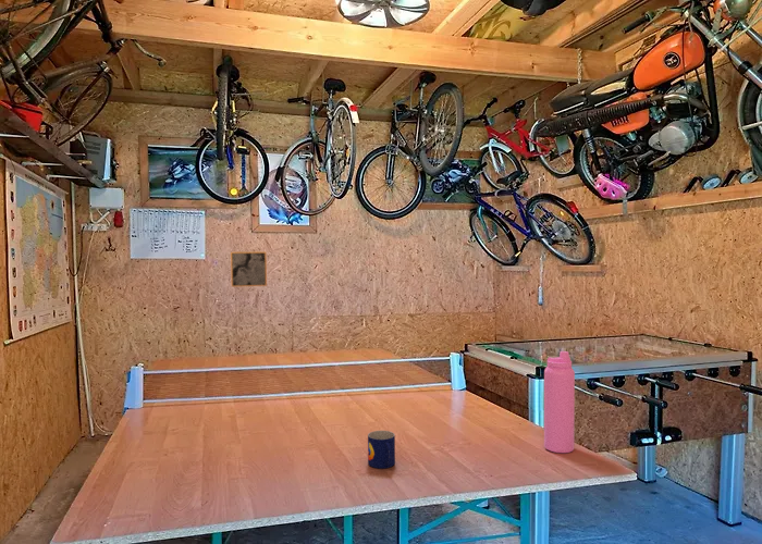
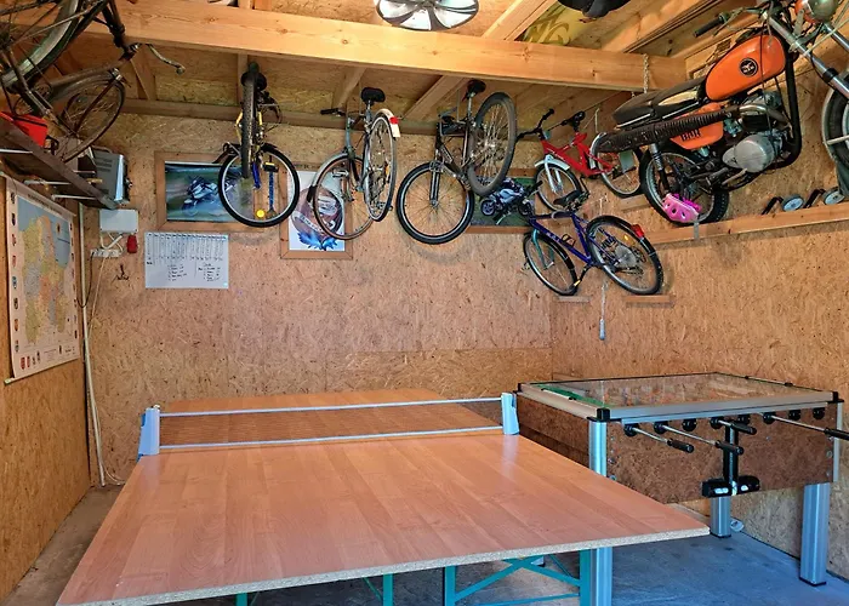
- mug (383, 450)
- wall art (248, 269)
- water bottle (558, 399)
